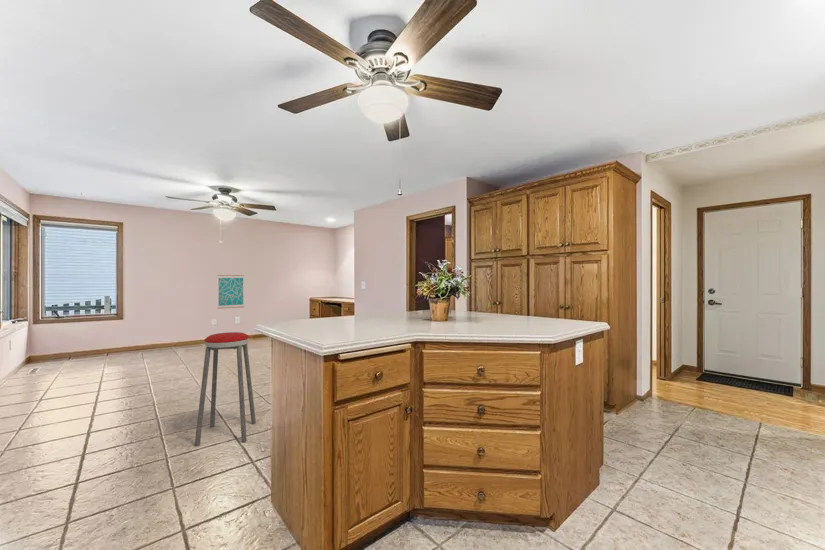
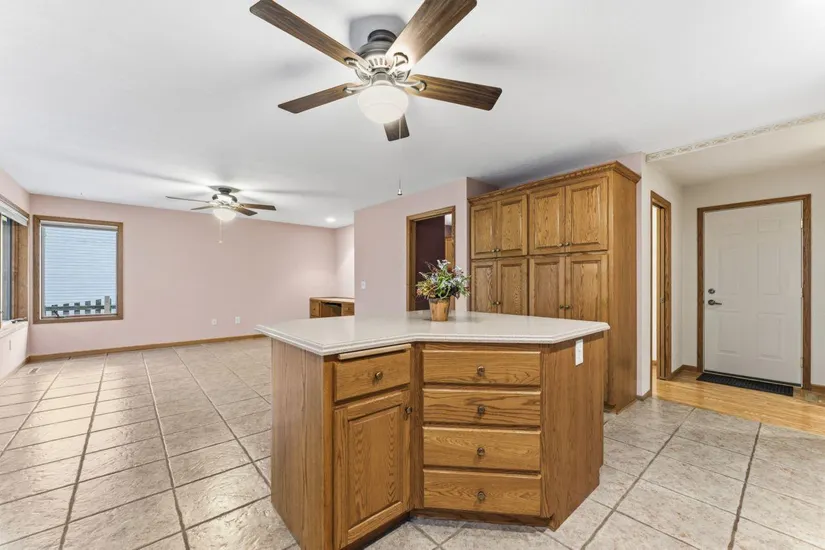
- wall art (231, 291)
- music stool (216, 383)
